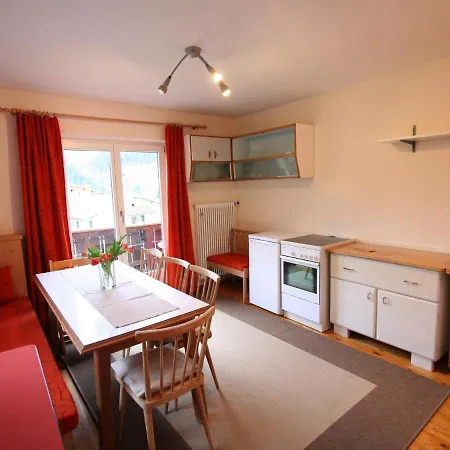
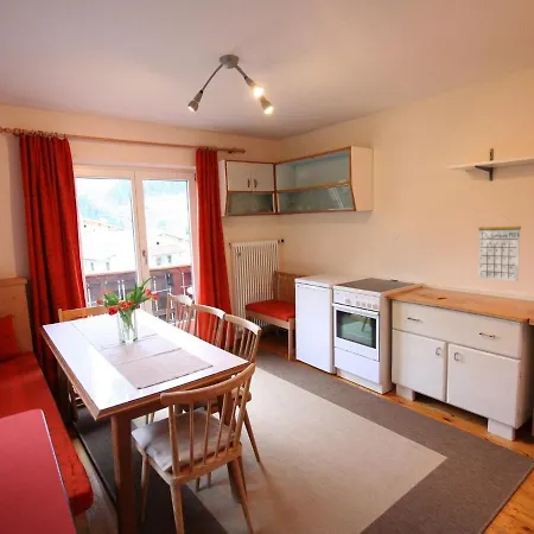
+ calendar (498, 247)
